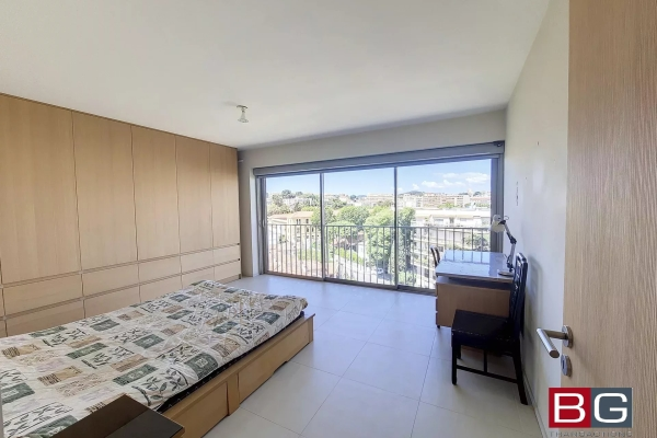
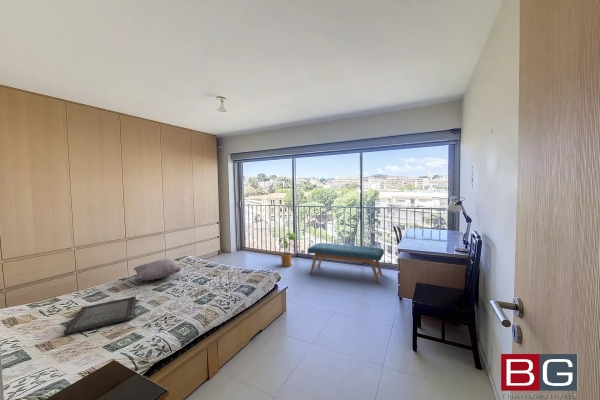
+ pillow (157, 269)
+ house plant (287, 249)
+ bench (345, 259)
+ serving tray (106, 312)
